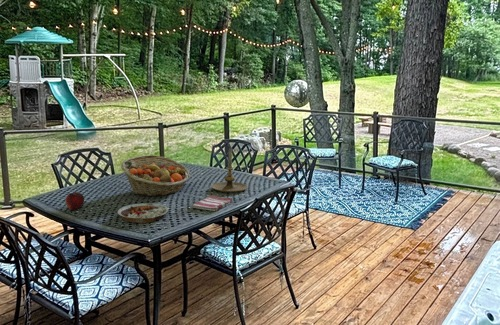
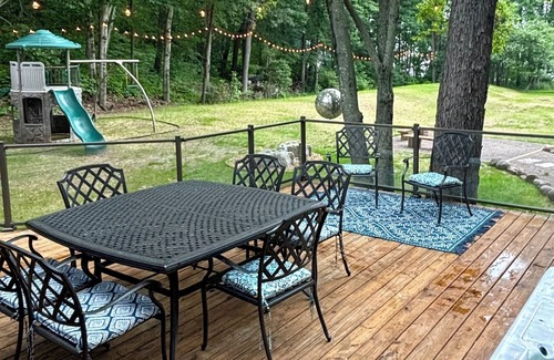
- candle holder (229, 168)
- fruit (75, 200)
- fruit basket (156, 174)
- dish towel (212, 202)
- plate (143, 210)
